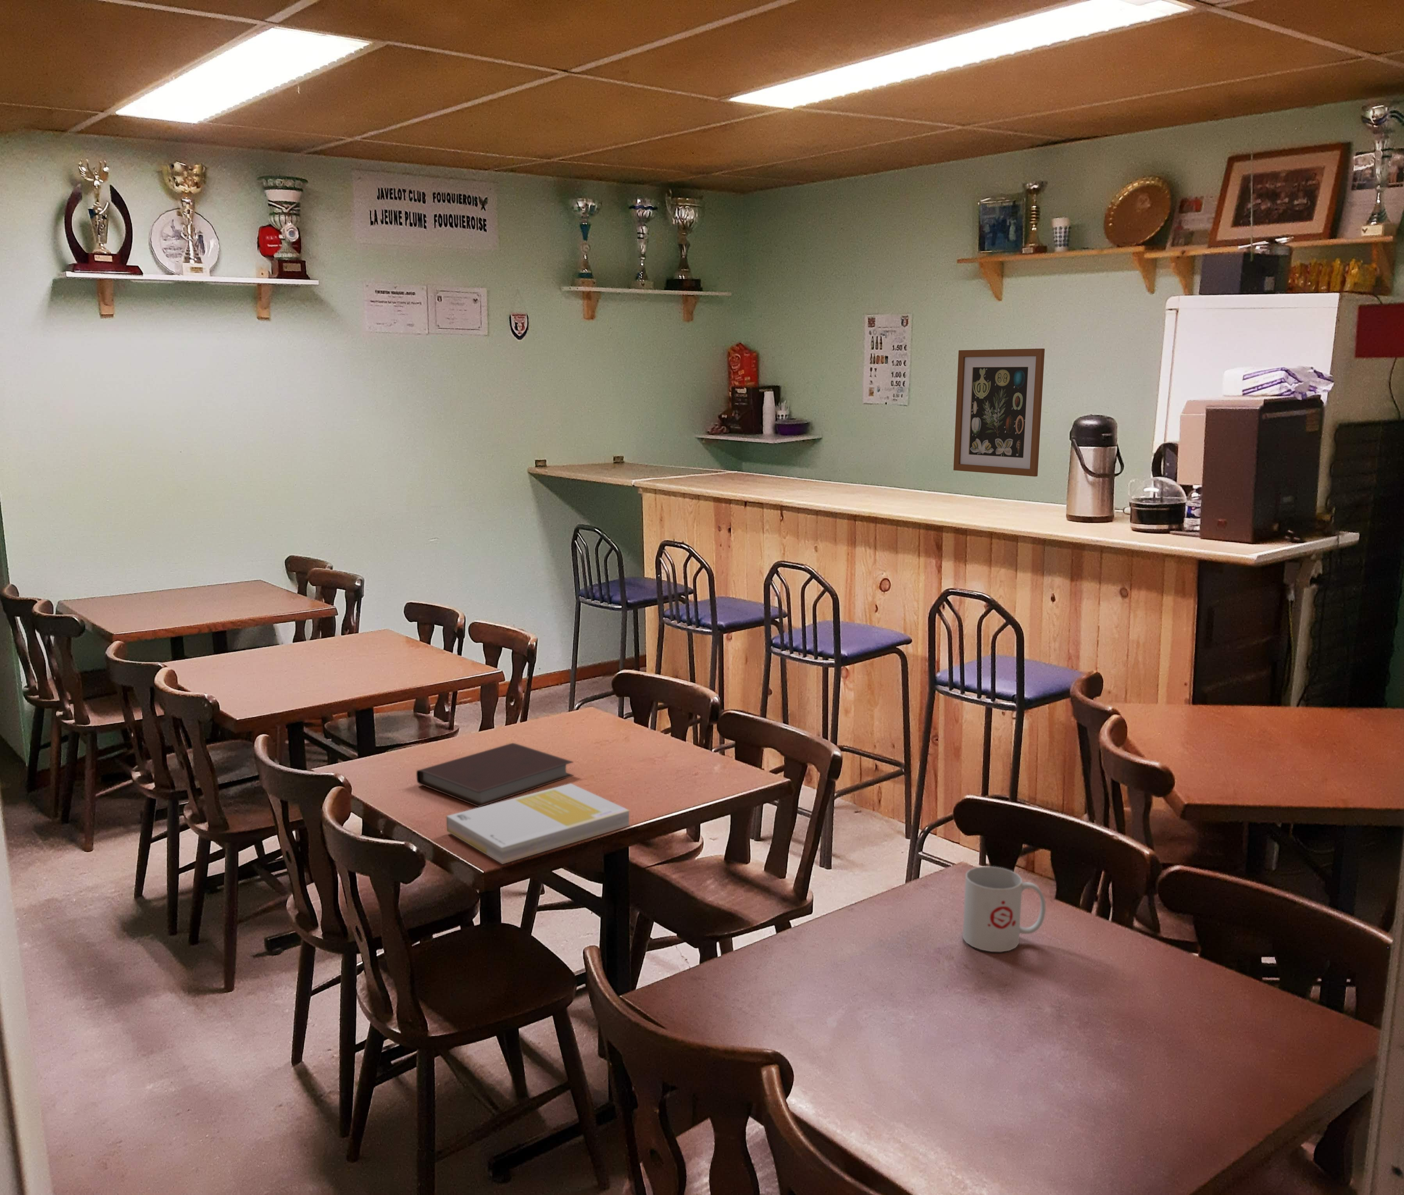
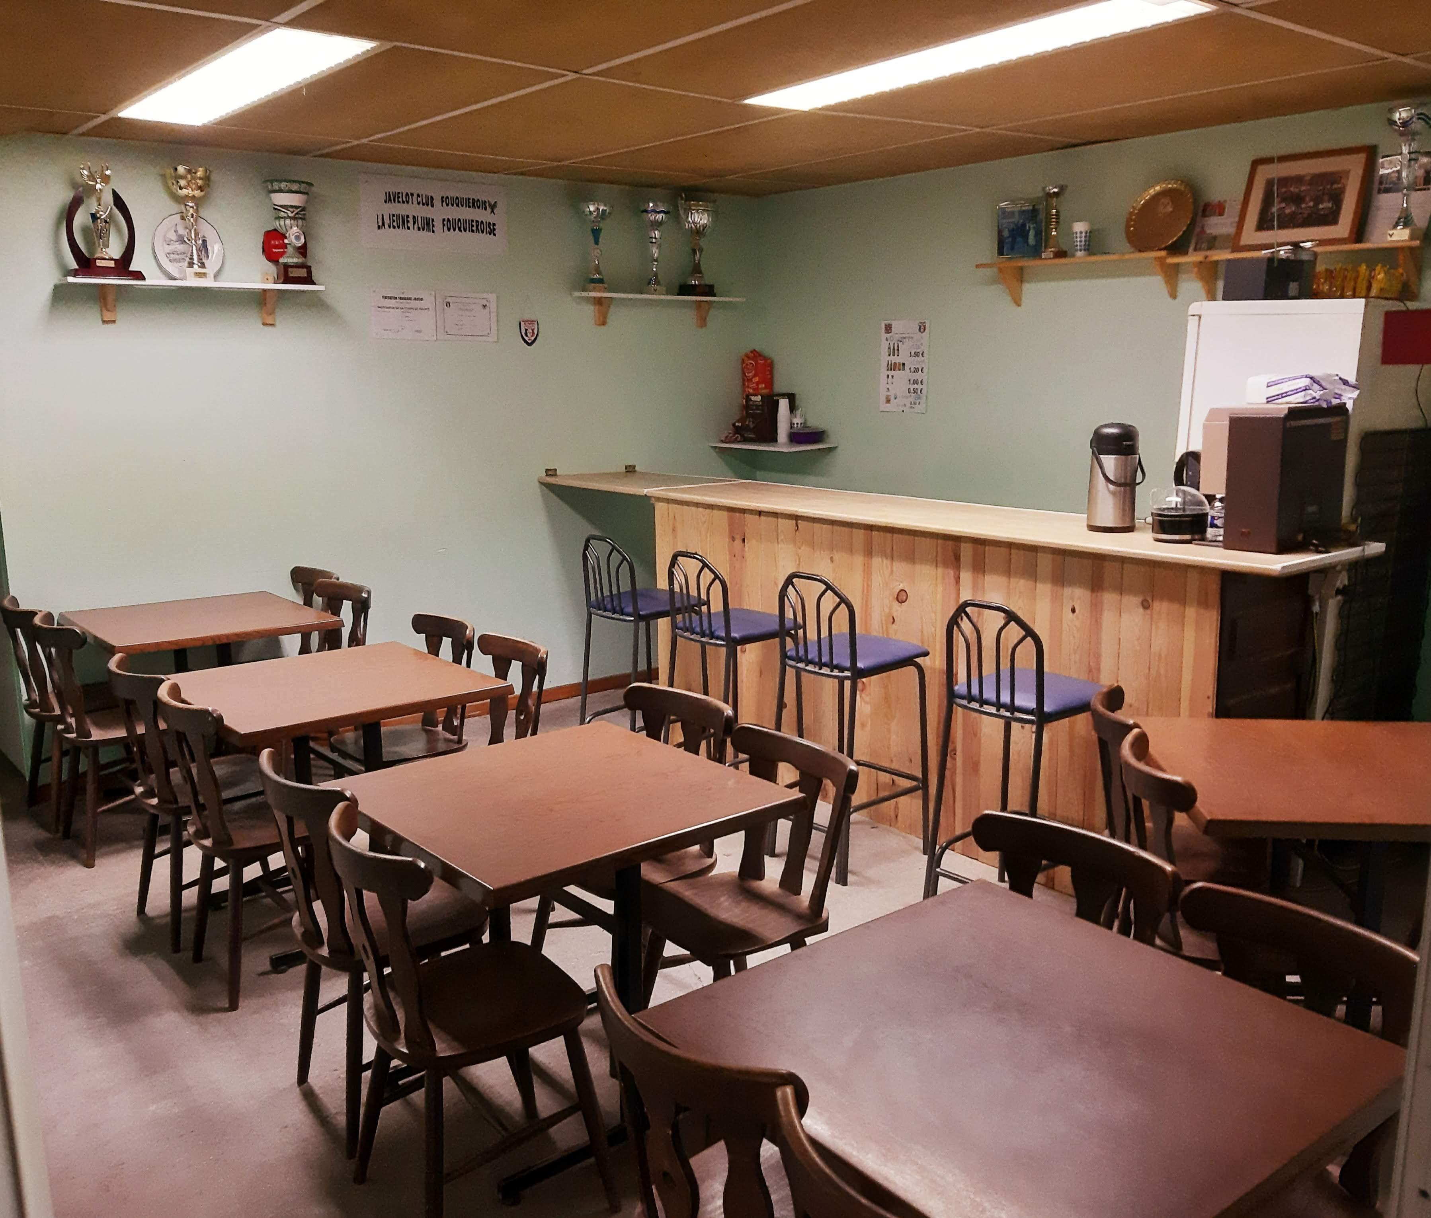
- wall art (997, 411)
- mug (1004, 908)
- book (538, 820)
- notebook (496, 772)
